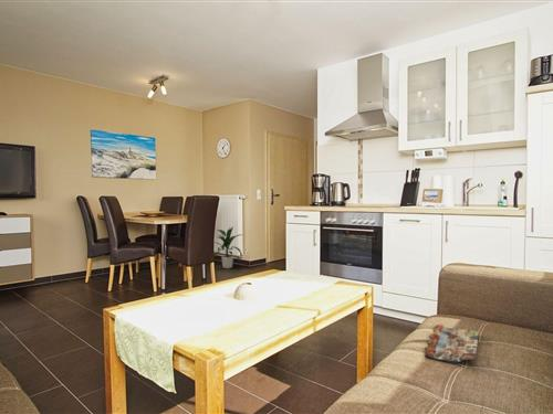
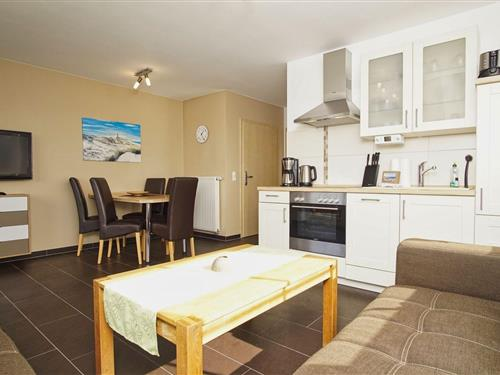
- magazine (451, 340)
- indoor plant (226, 246)
